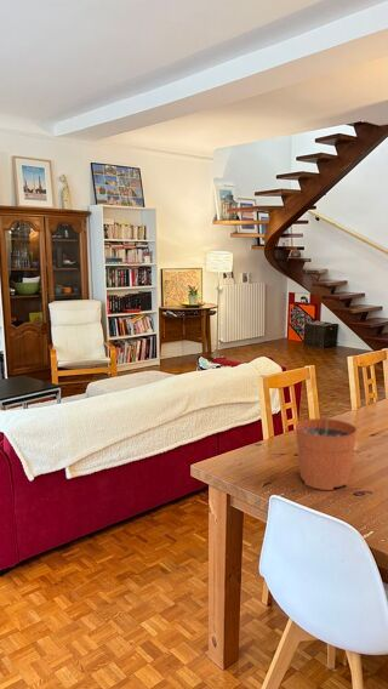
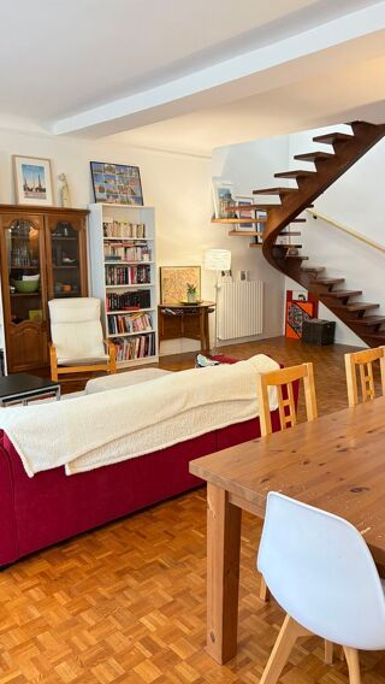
- plant pot (325, 440)
